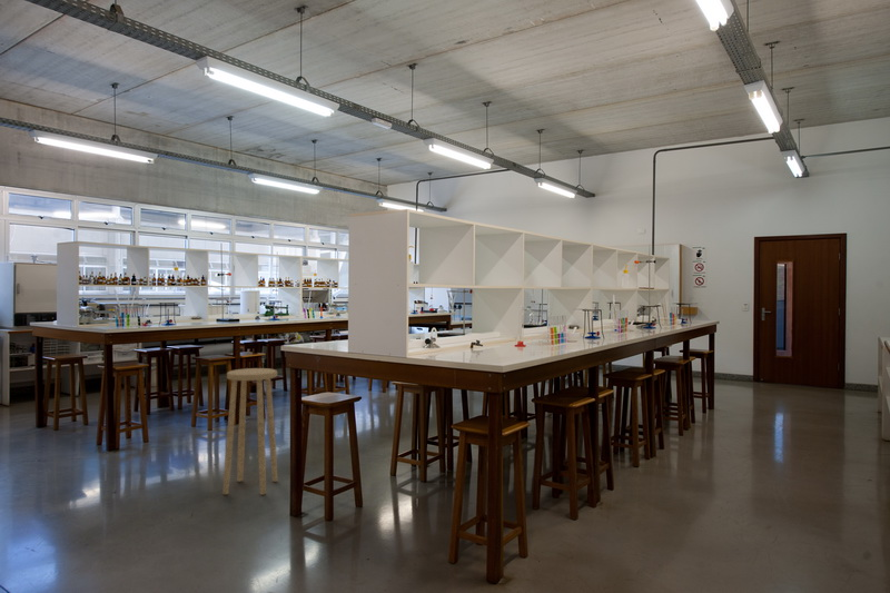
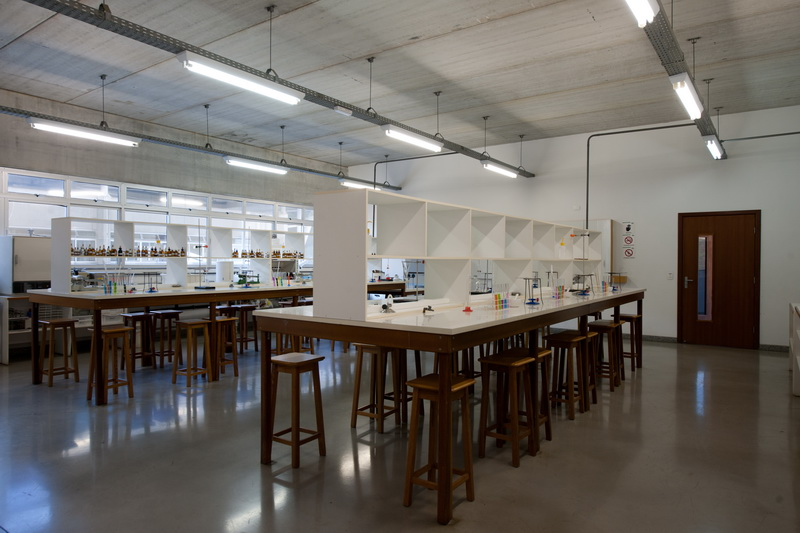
- stool (258, 428)
